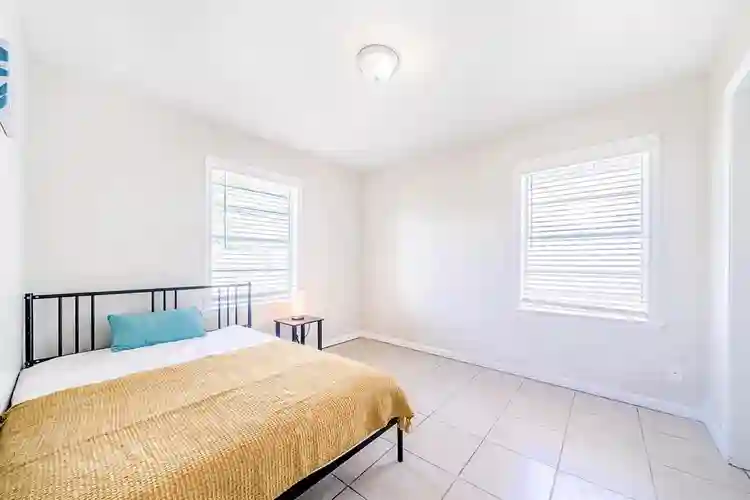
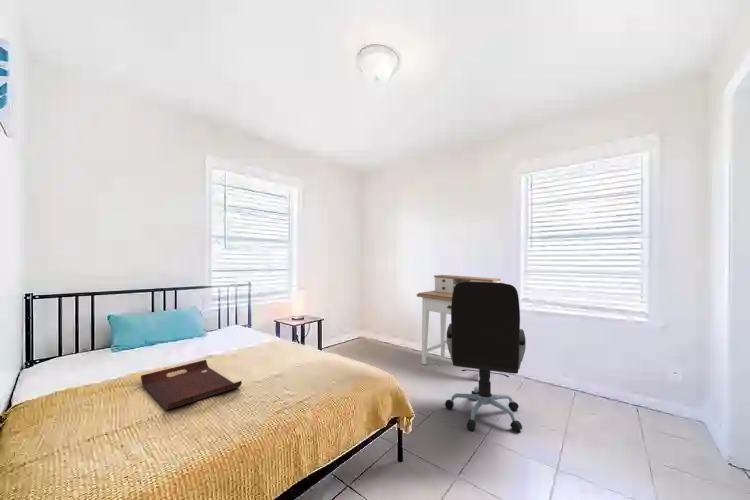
+ serving tray (190, 382)
+ desk (450, 314)
+ office chair (483, 346)
